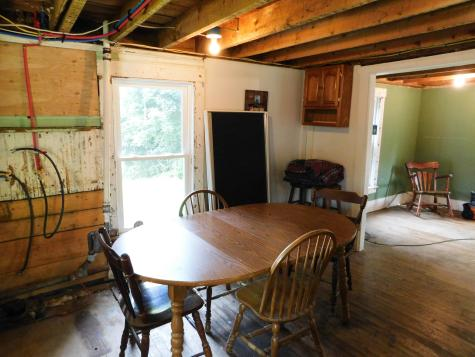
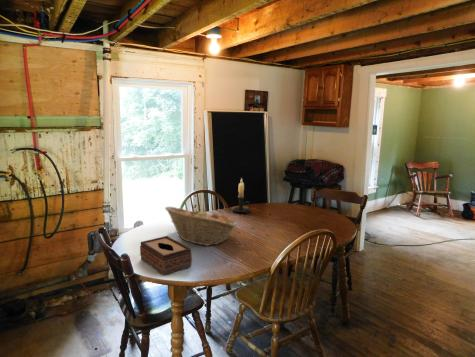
+ fruit basket (200, 221)
+ tissue box (165, 254)
+ candle holder (242, 195)
